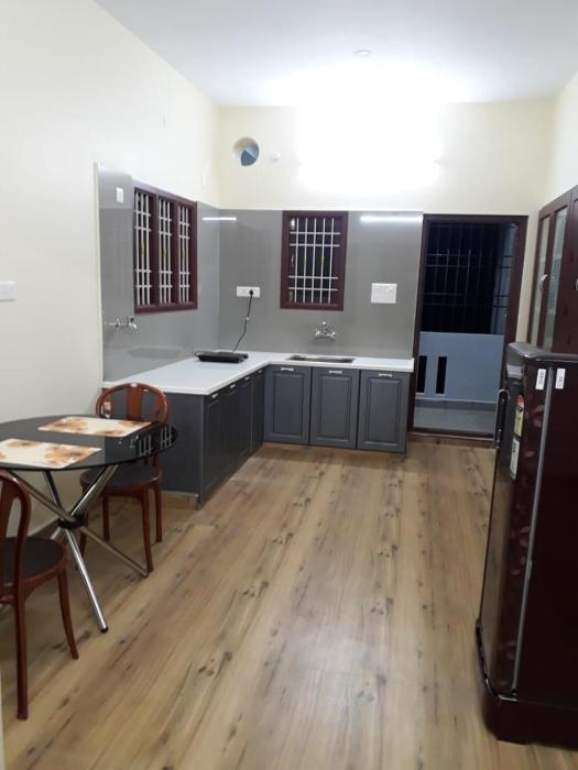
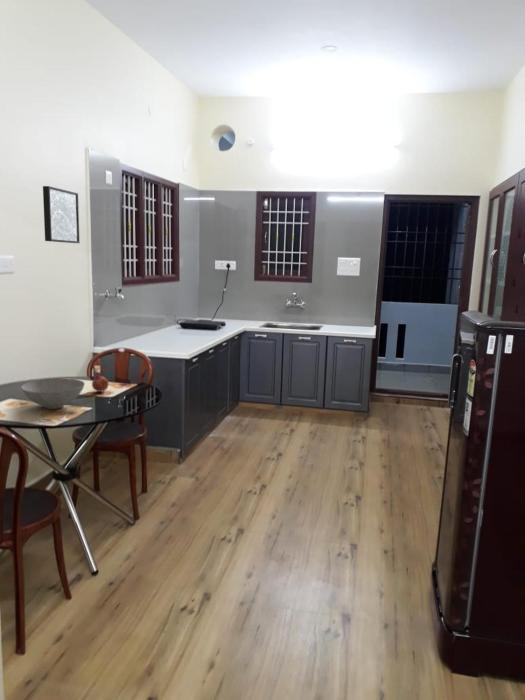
+ bowl (54, 395)
+ fruit (100, 382)
+ wall art (62, 216)
